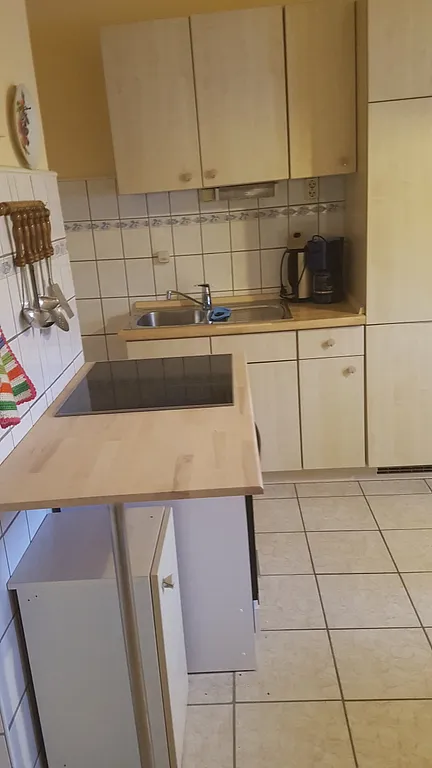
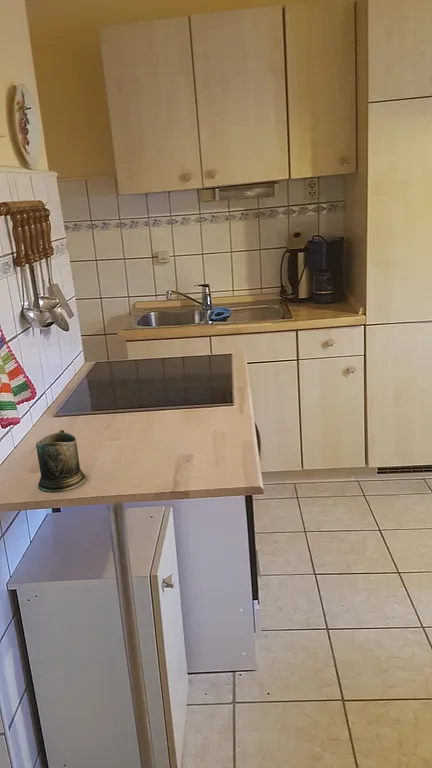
+ mug (59, 456)
